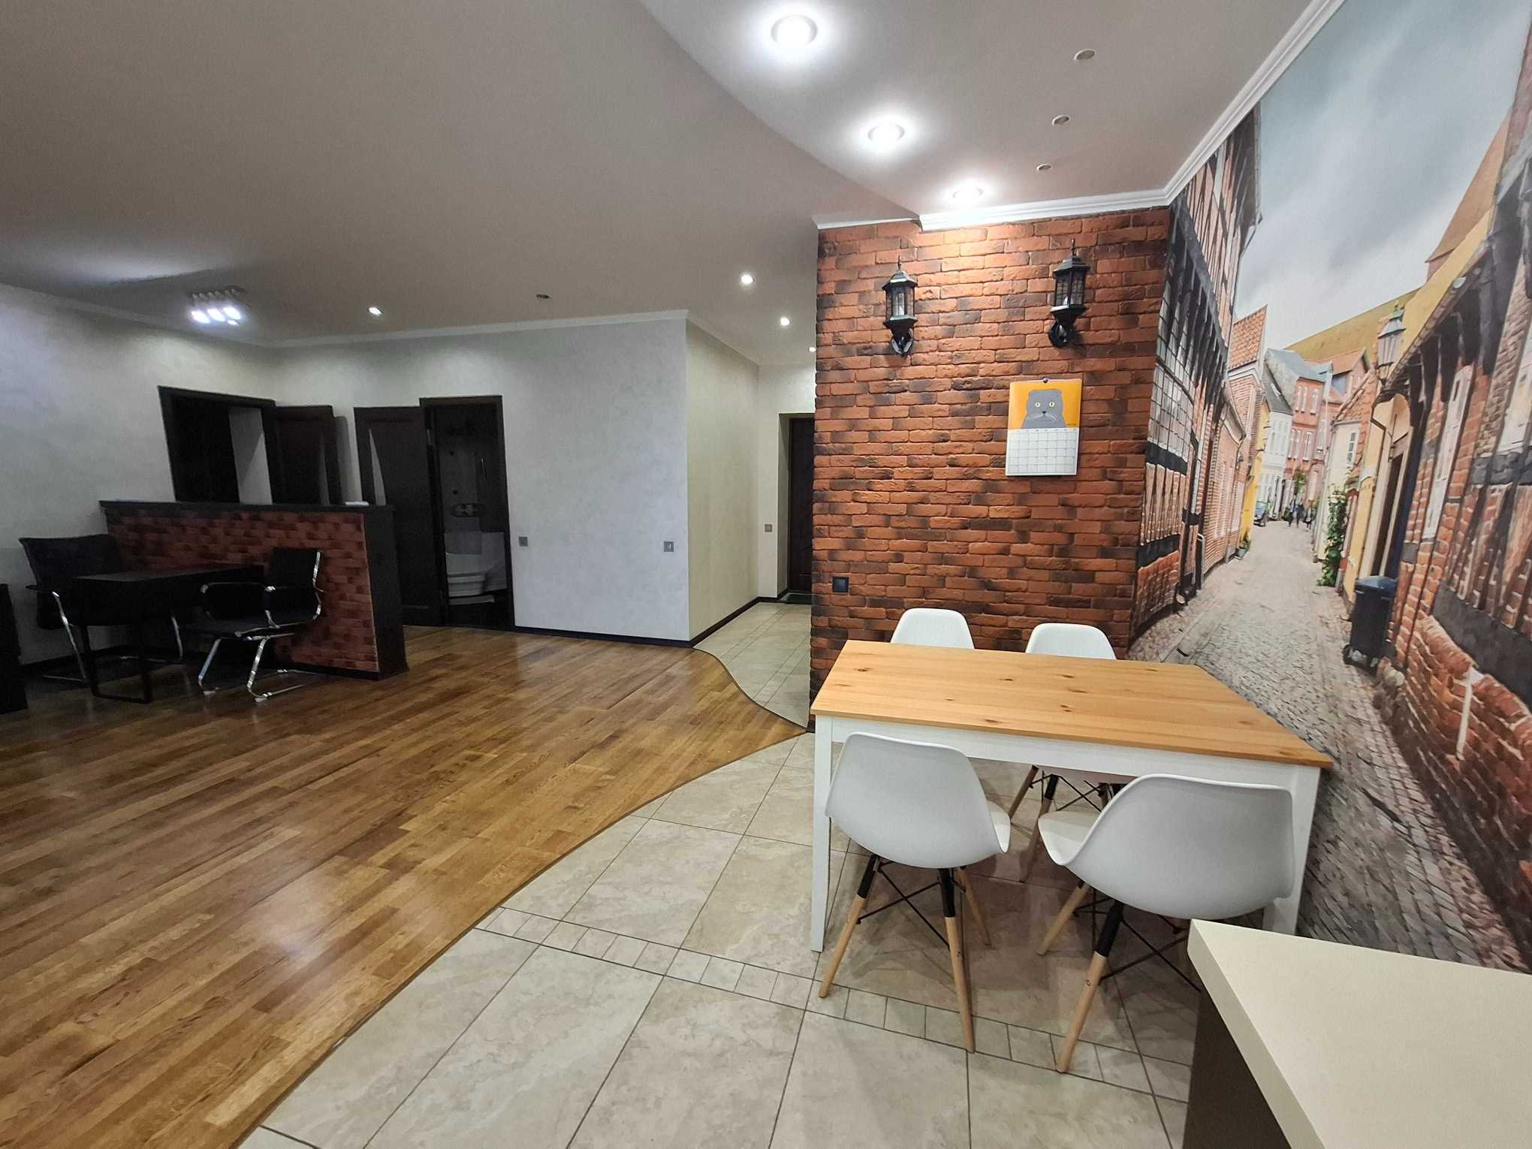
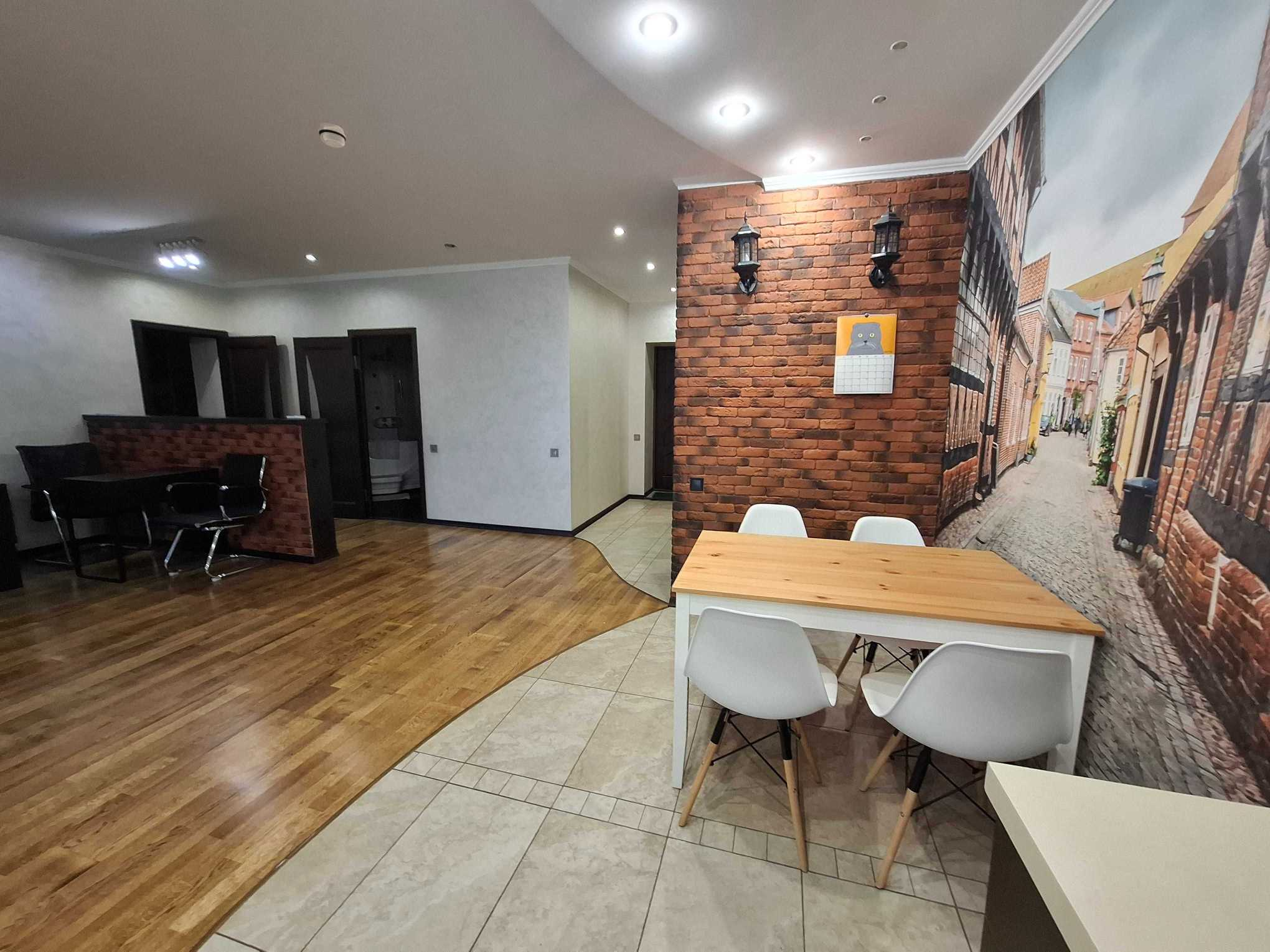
+ smoke detector (332, 136)
